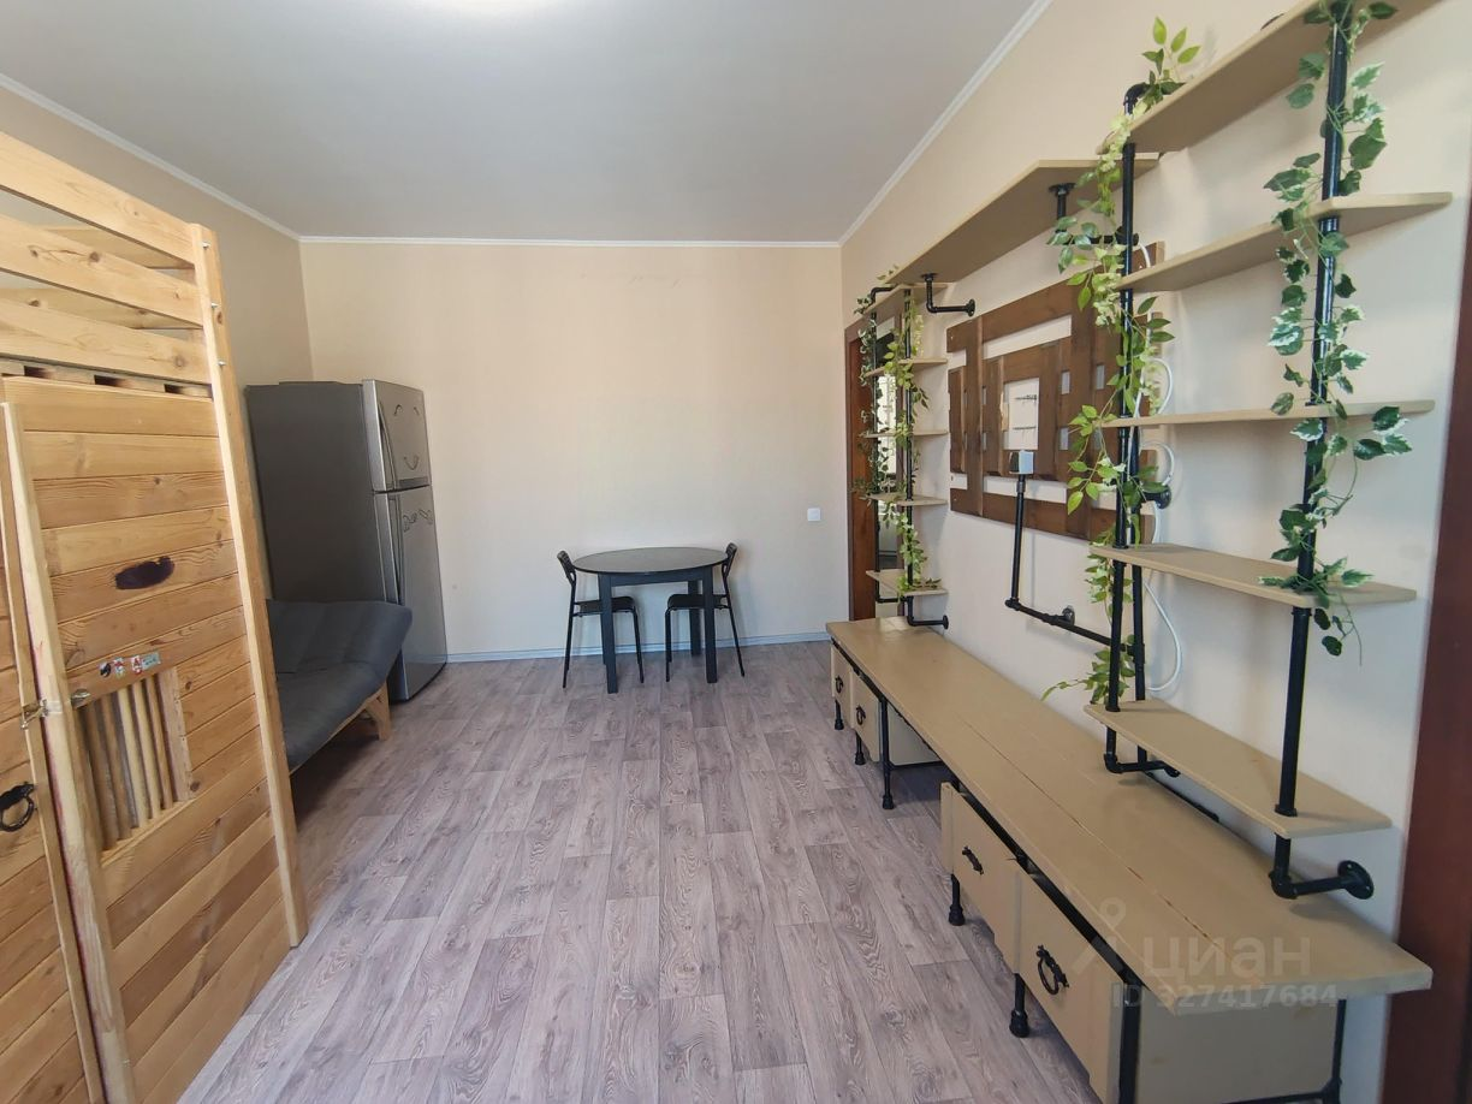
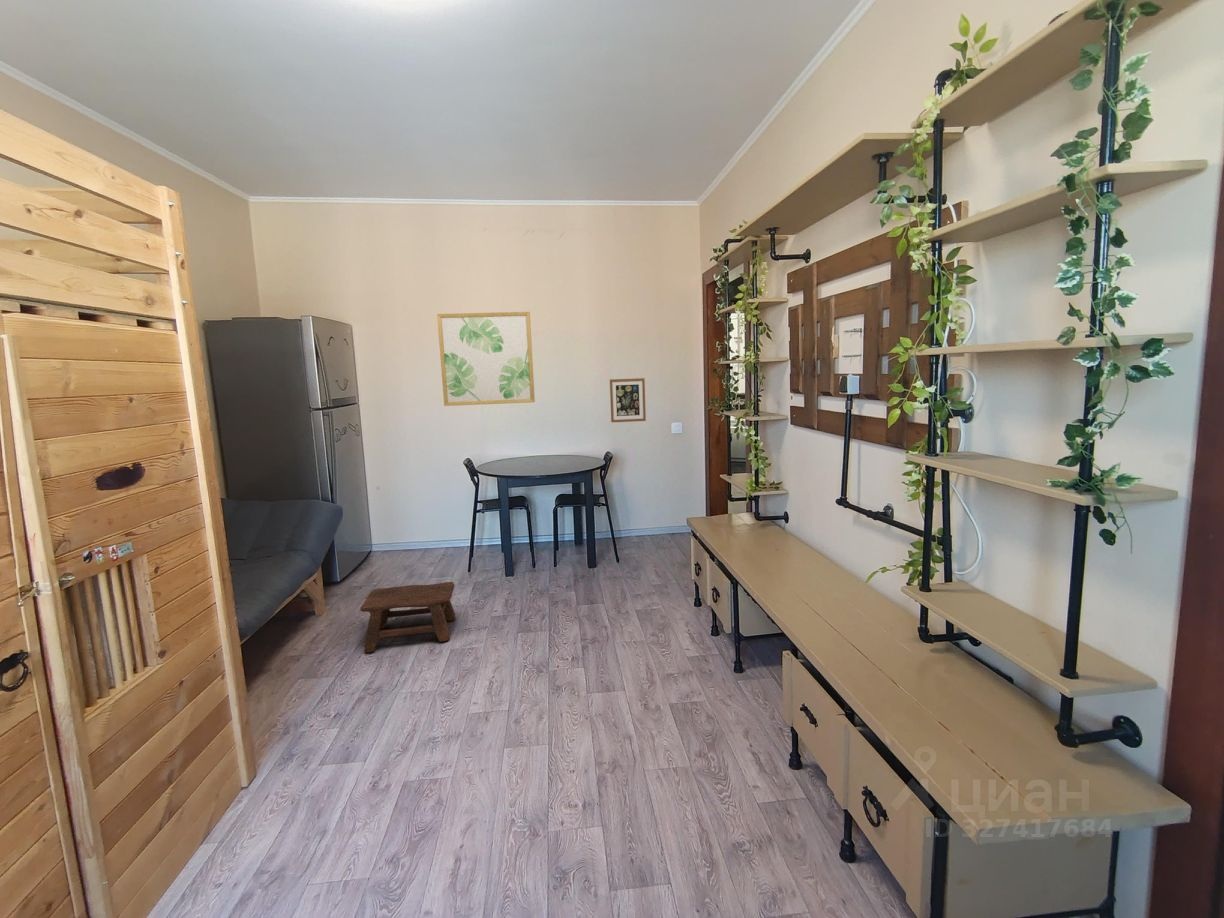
+ wall art (487, 359)
+ stool (410, 614)
+ wall art (627, 400)
